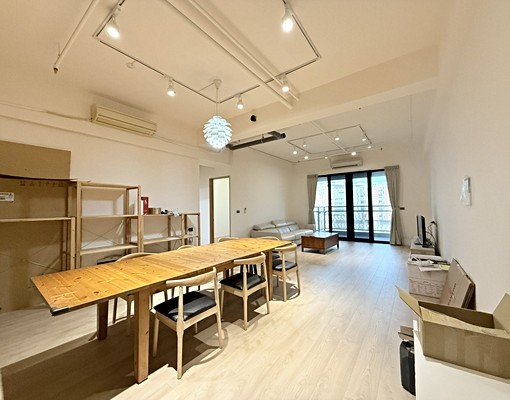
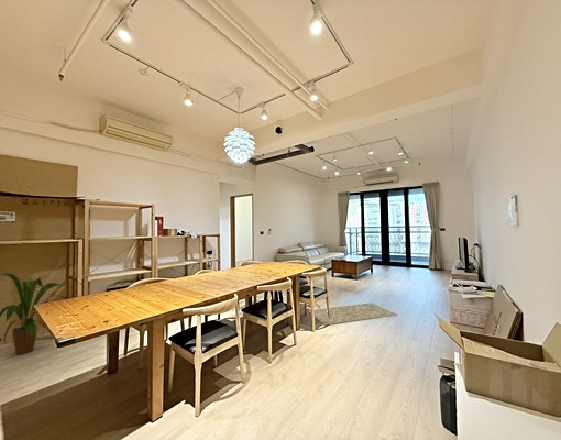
+ house plant (33, 308)
+ rug (351, 312)
